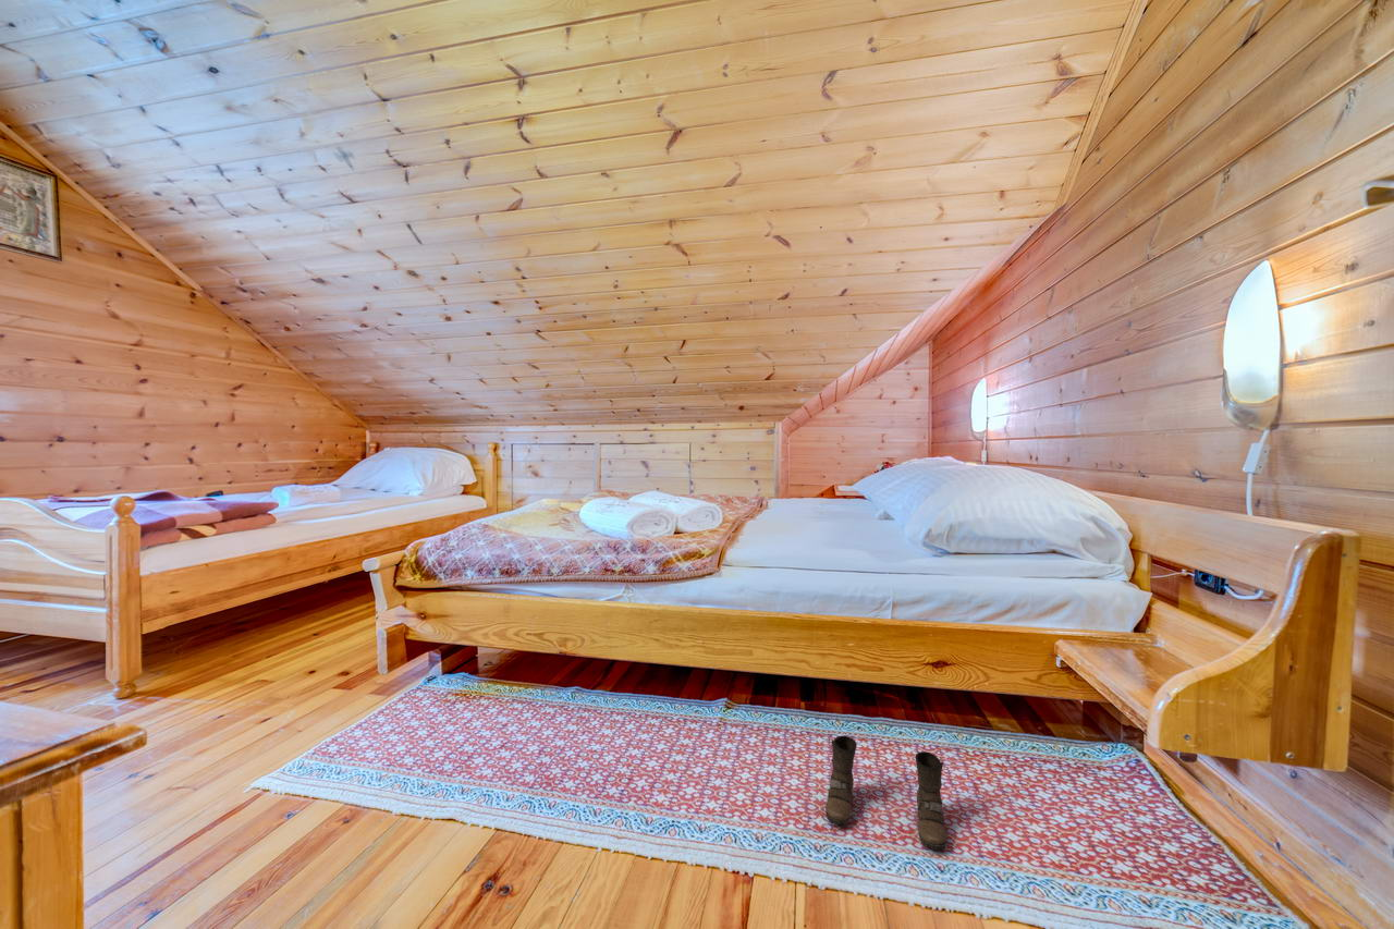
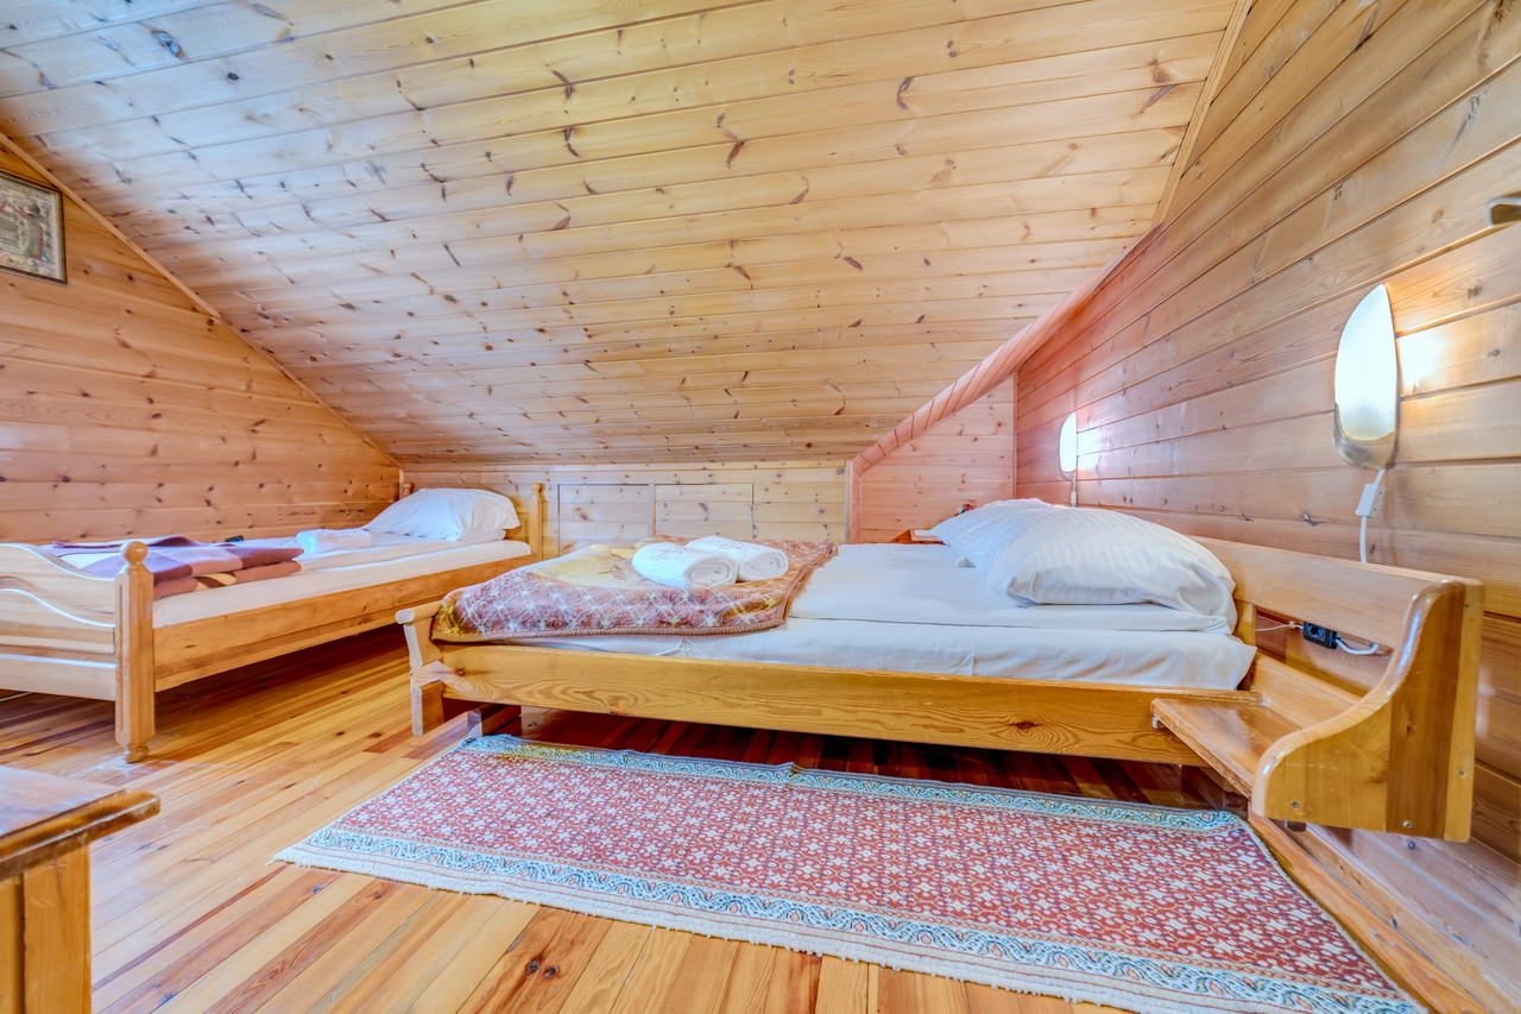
- boots (853, 785)
